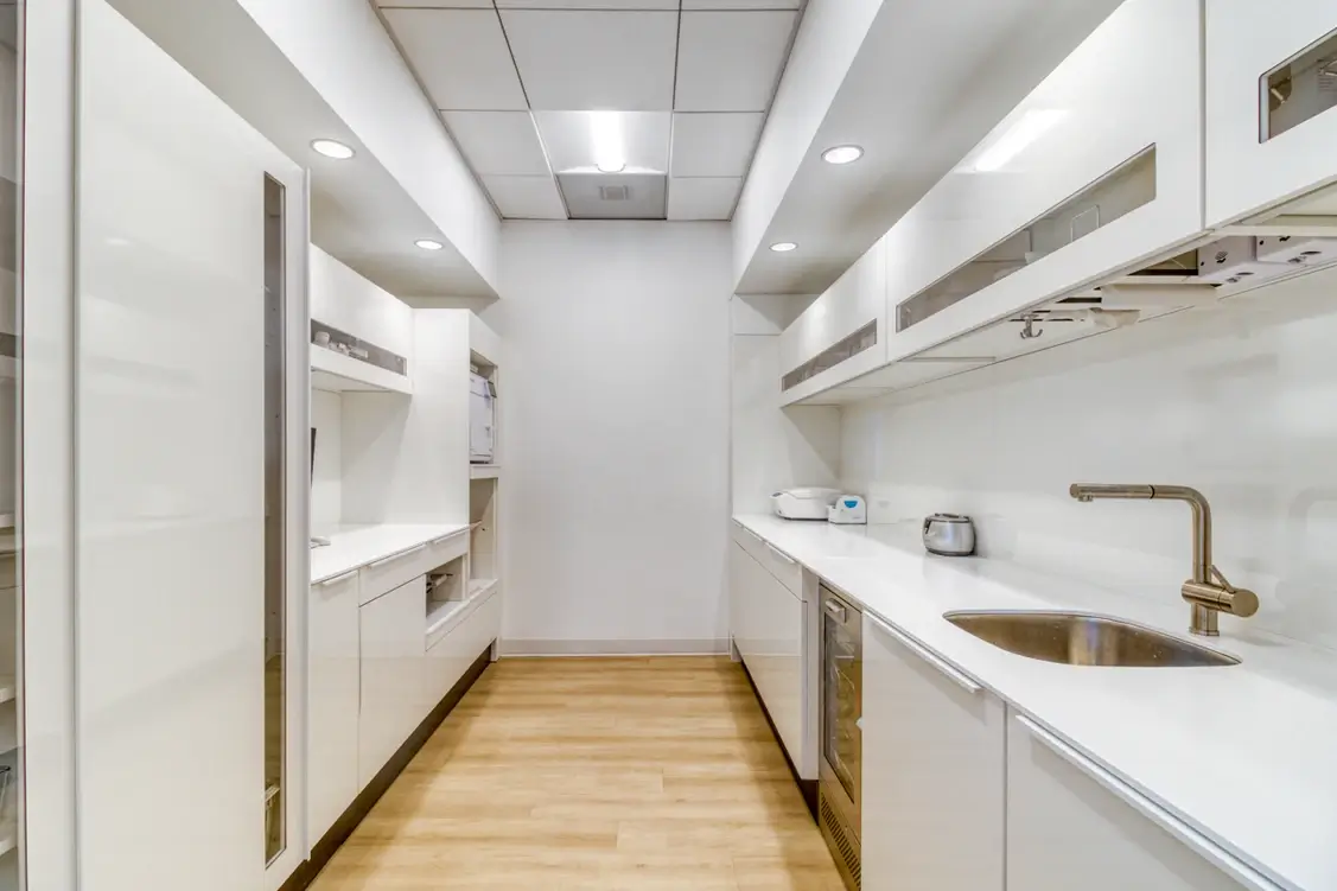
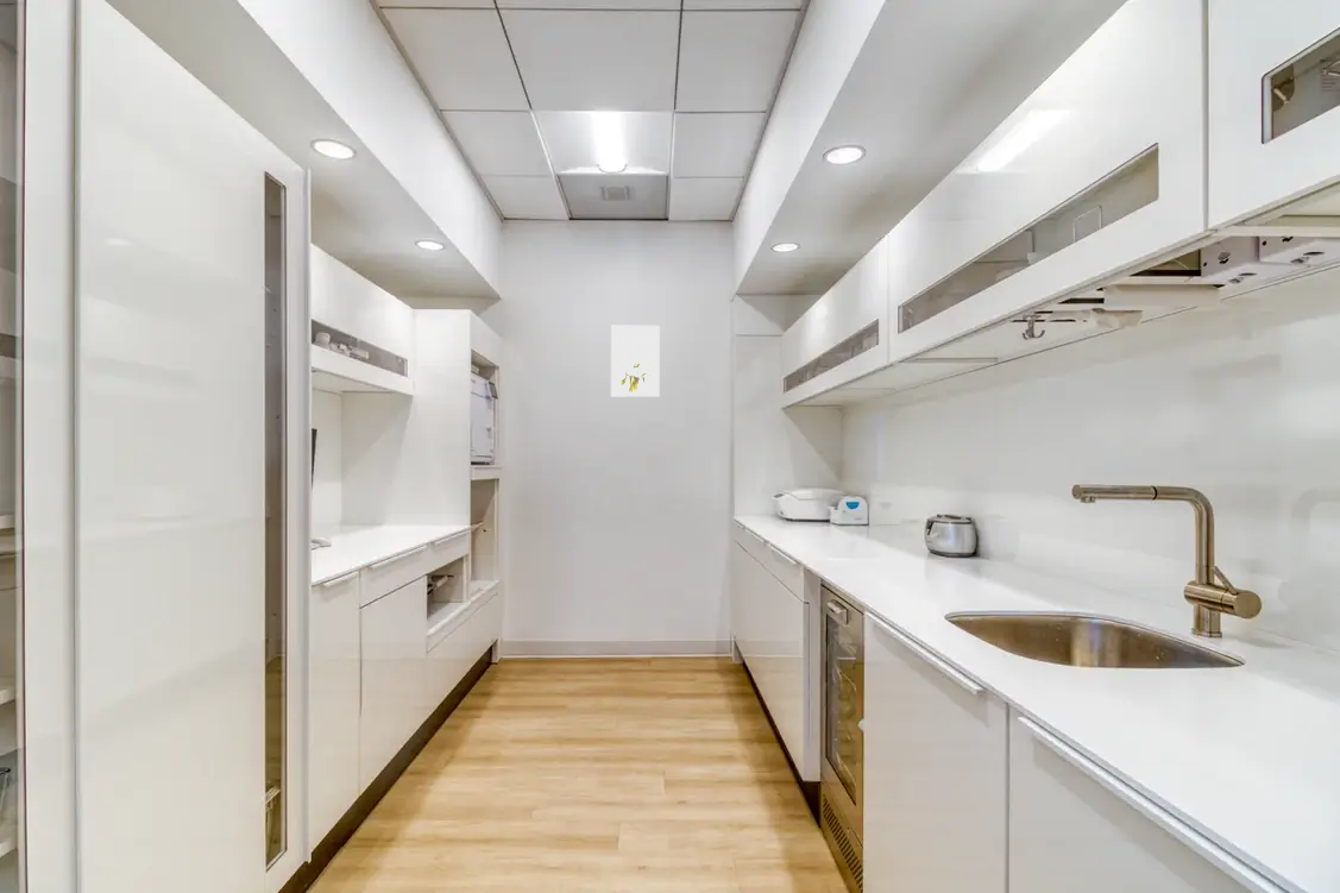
+ wall art (635, 360)
